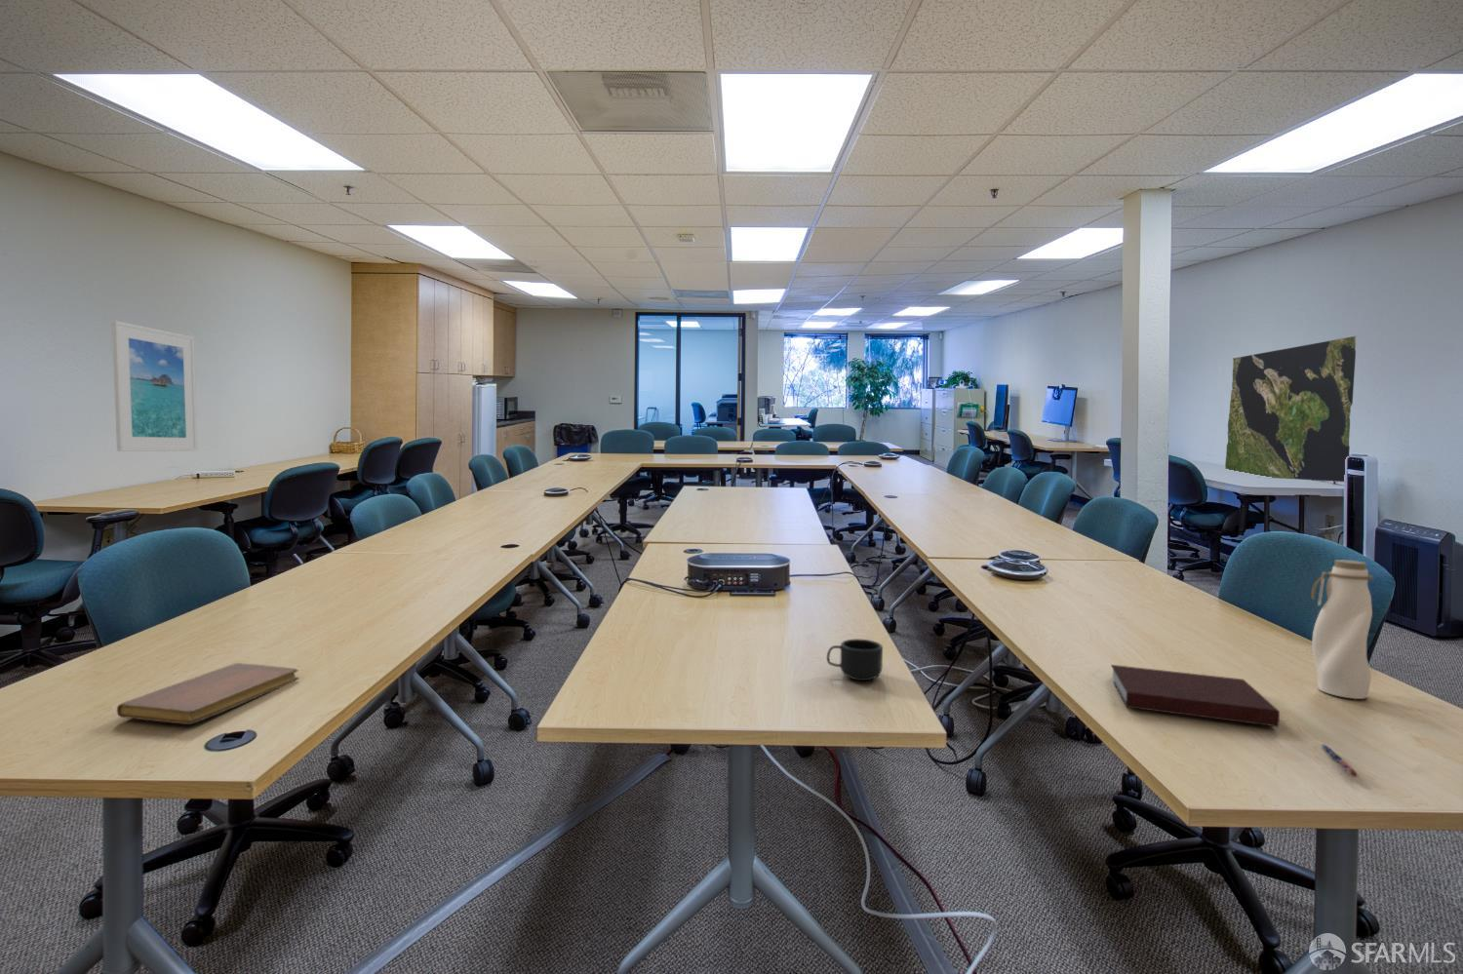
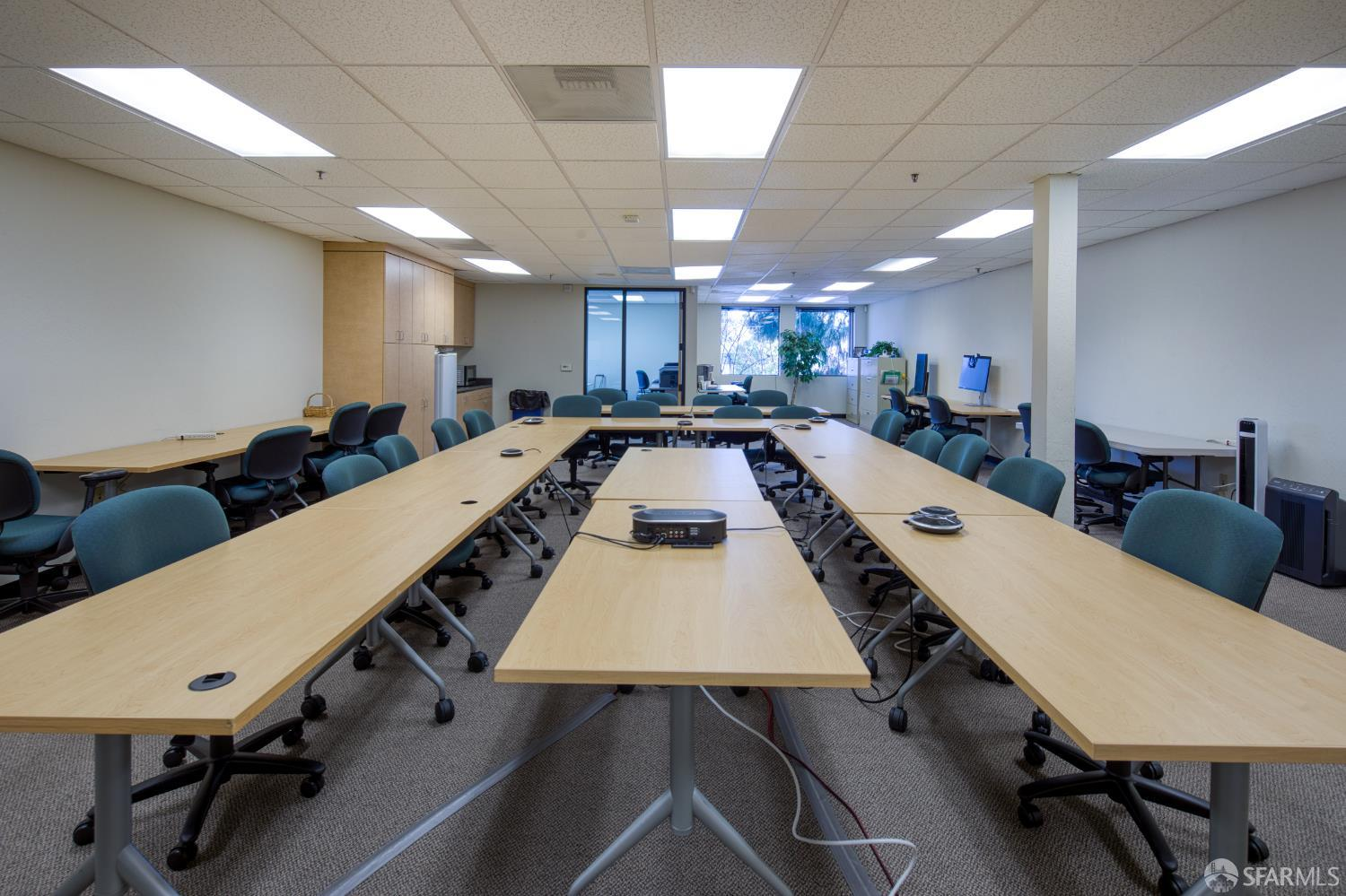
- mug (853, 659)
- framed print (157, 390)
- pen (1337, 758)
- notebook (214, 690)
- world map (1283, 413)
- water bottle (1341, 627)
- notebook (1186, 692)
